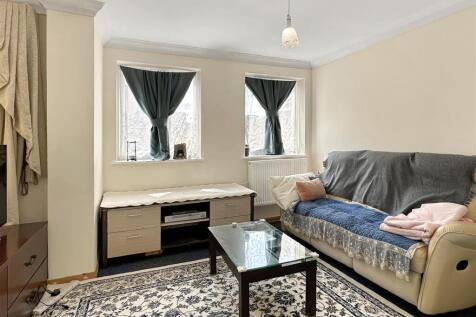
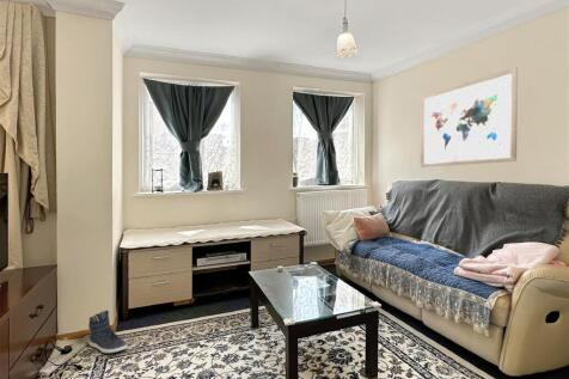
+ wall art (461, 124)
+ sneaker (106, 329)
